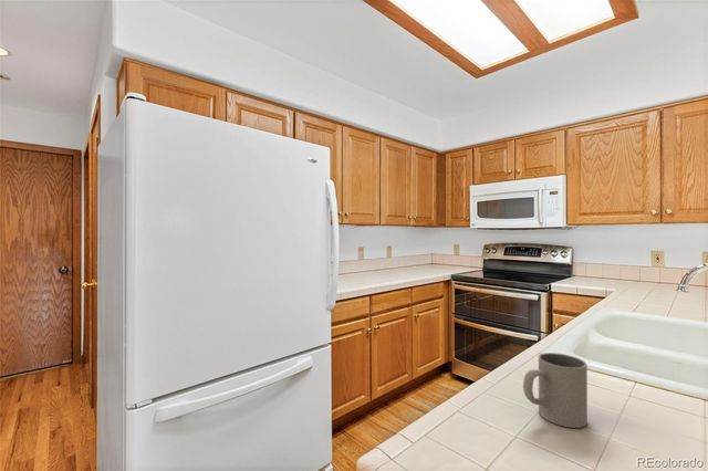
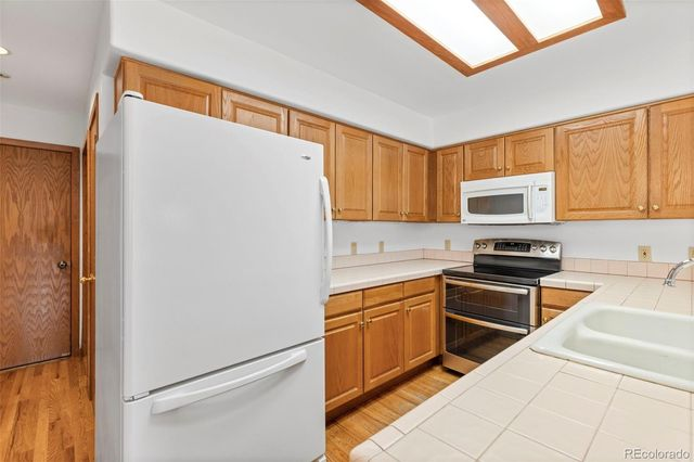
- mug (552, 389)
